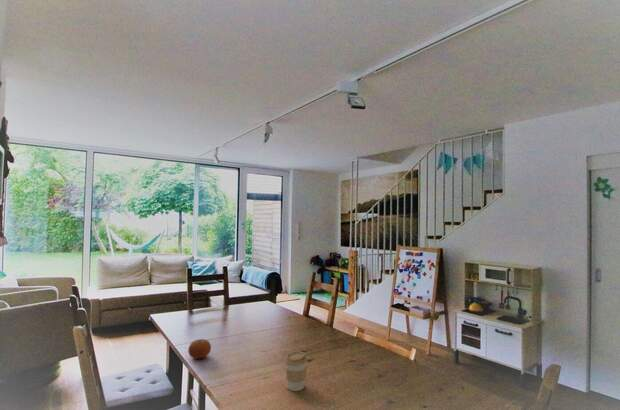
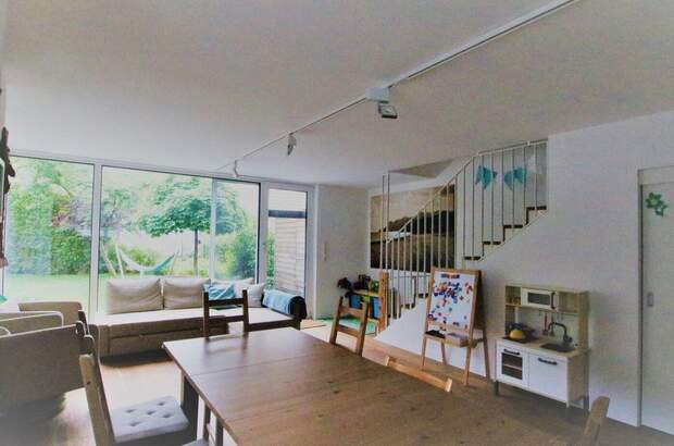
- coffee cup (295, 370)
- fruit (199, 348)
